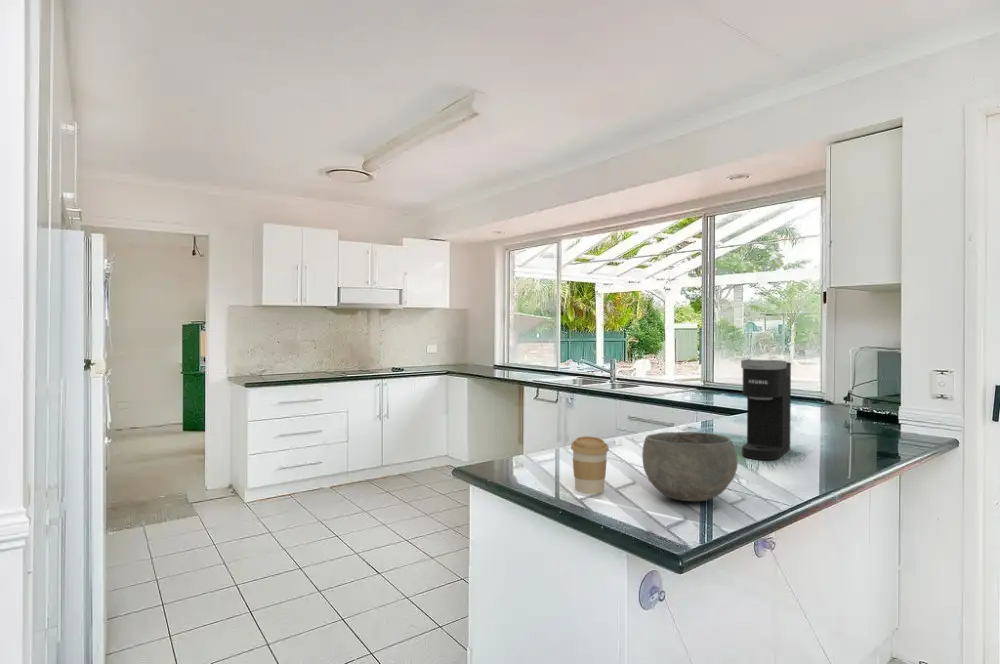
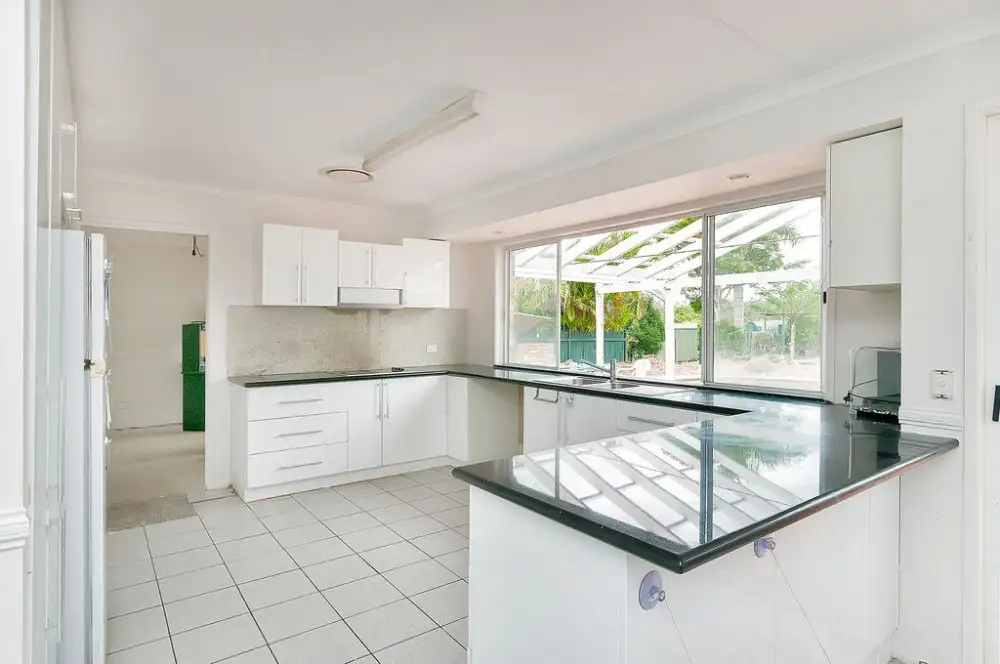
- coffee maker (766, 406)
- bowl (688, 467)
- coffee cup (589, 464)
